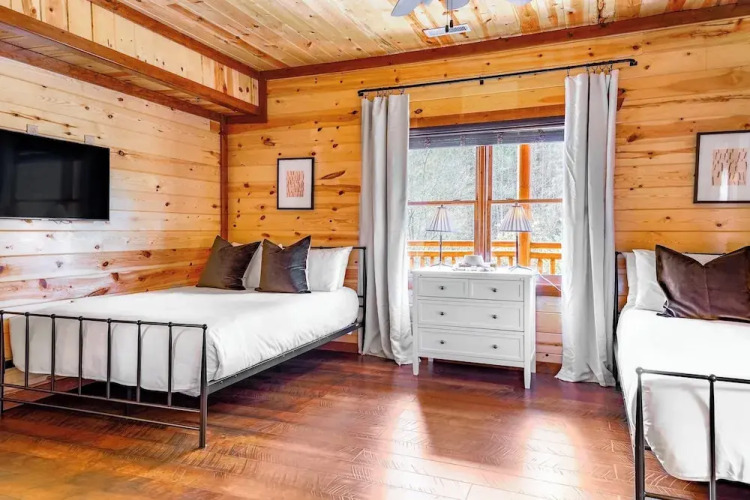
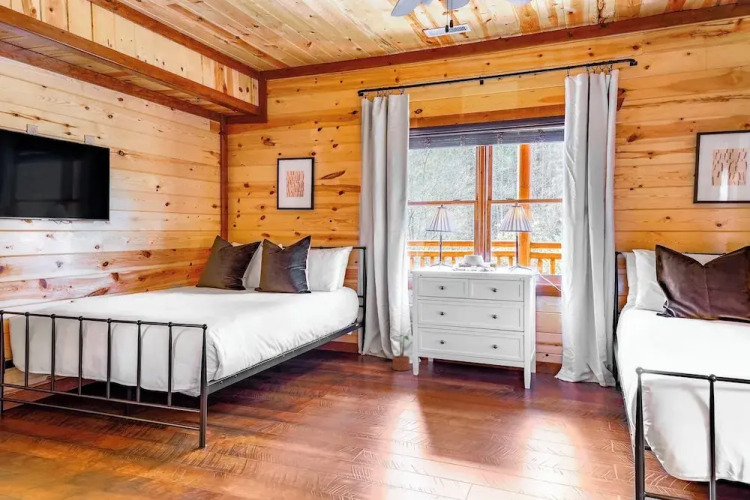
+ potted plant (402, 351)
